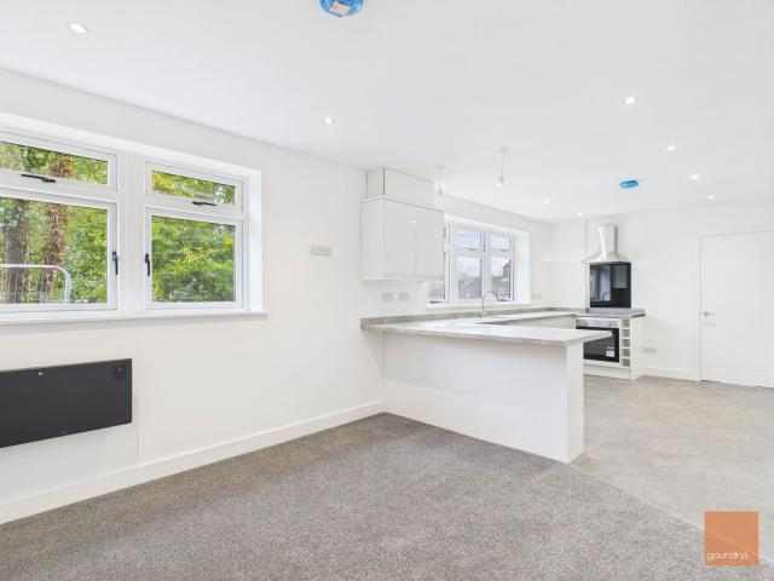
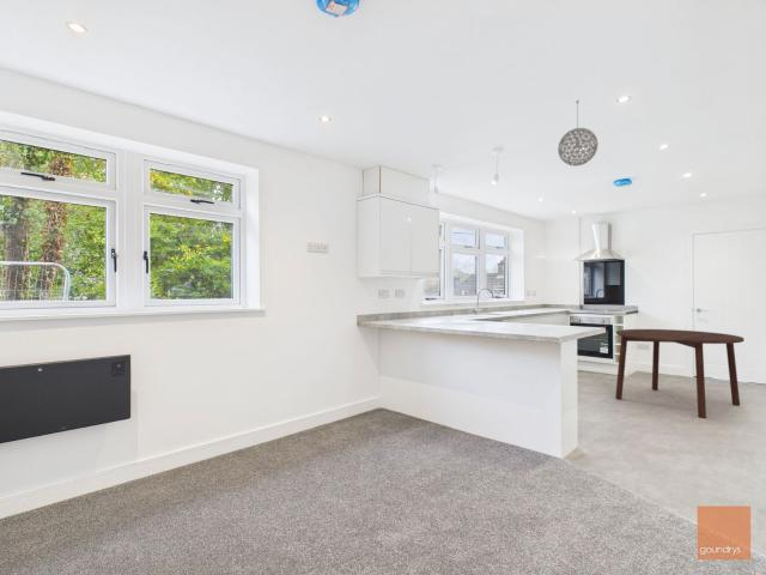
+ pendant light (577, 133)
+ dining table (657, 368)
